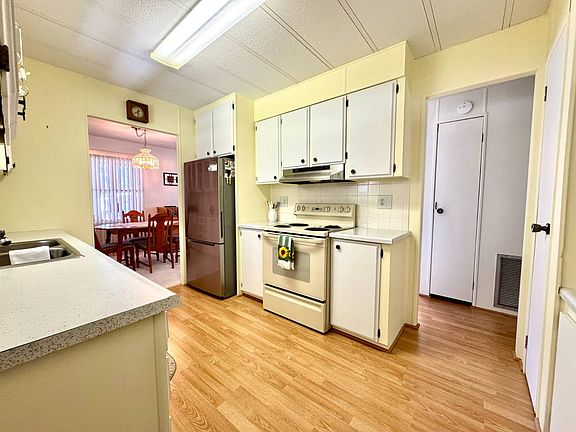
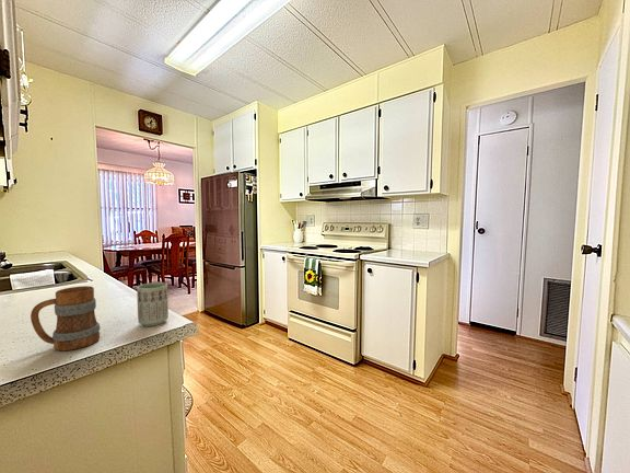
+ cup (152, 303)
+ mug (67, 318)
